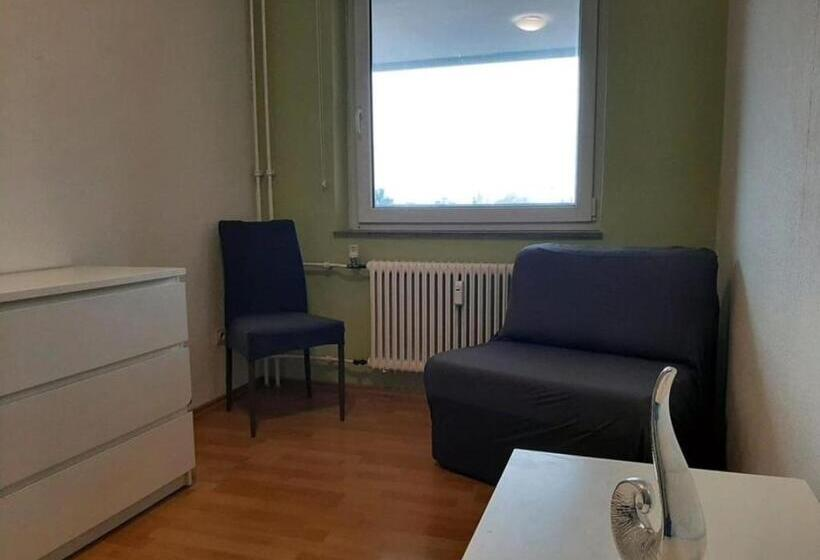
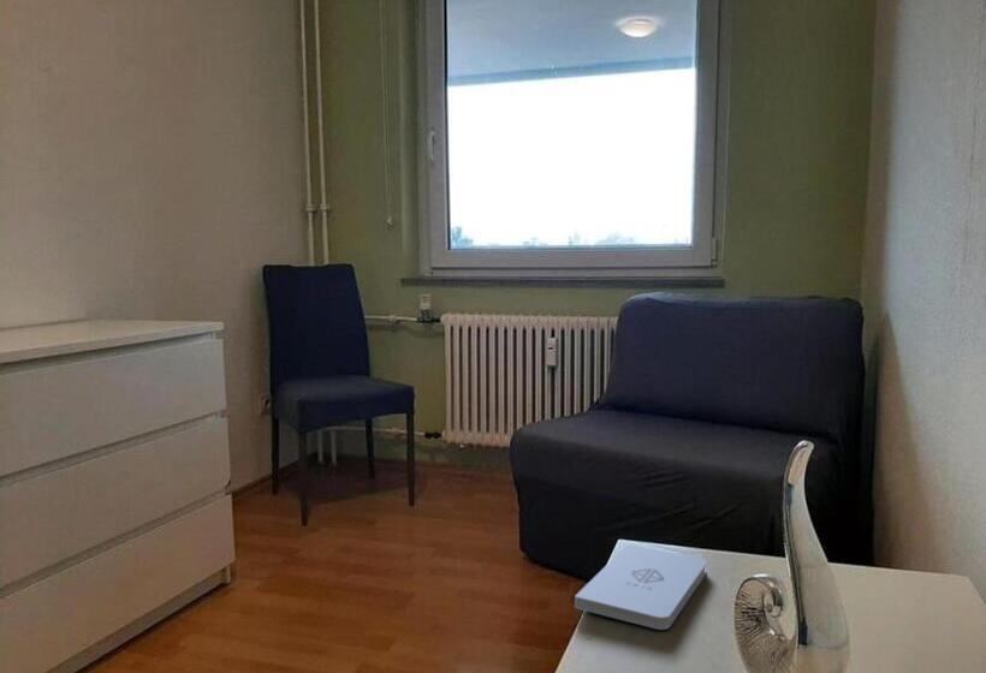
+ notepad (645, 582)
